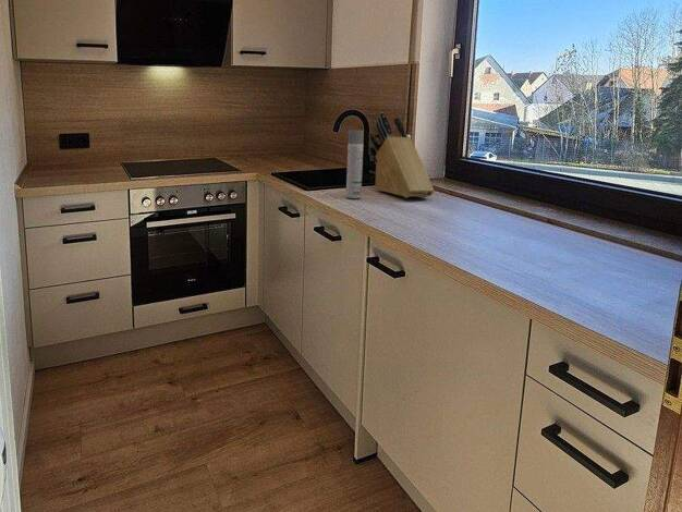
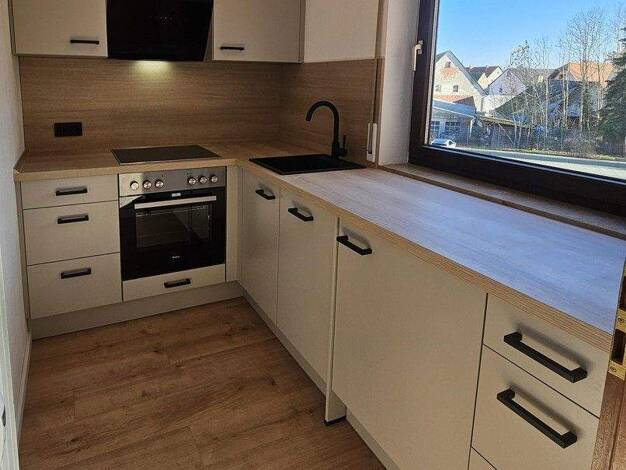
- spray bottle (354, 164)
- knife block (399, 154)
